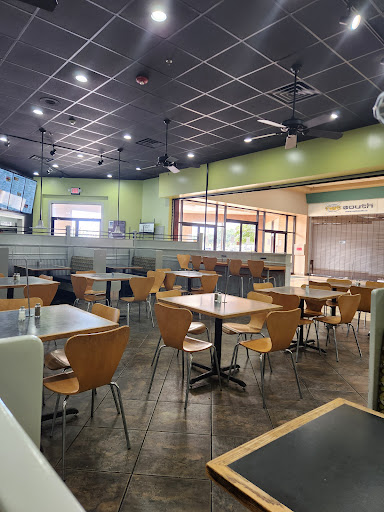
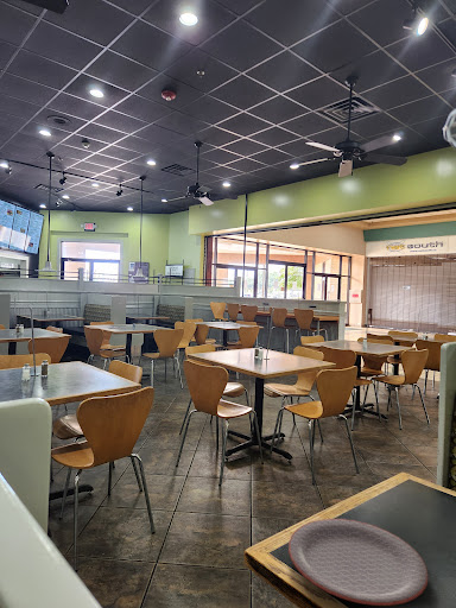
+ plate (354, 559)
